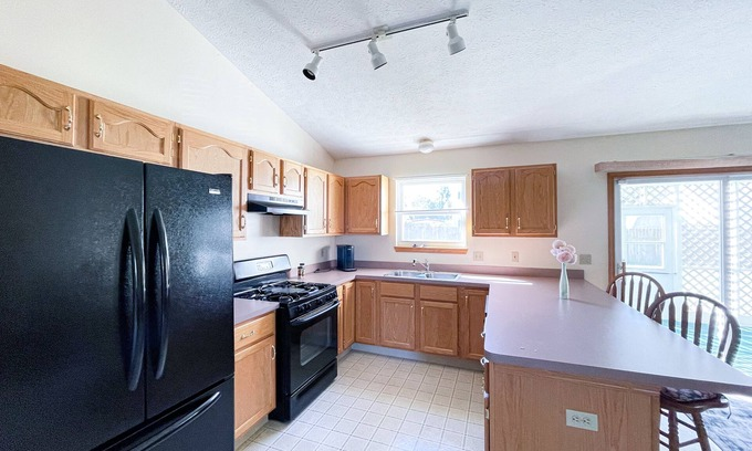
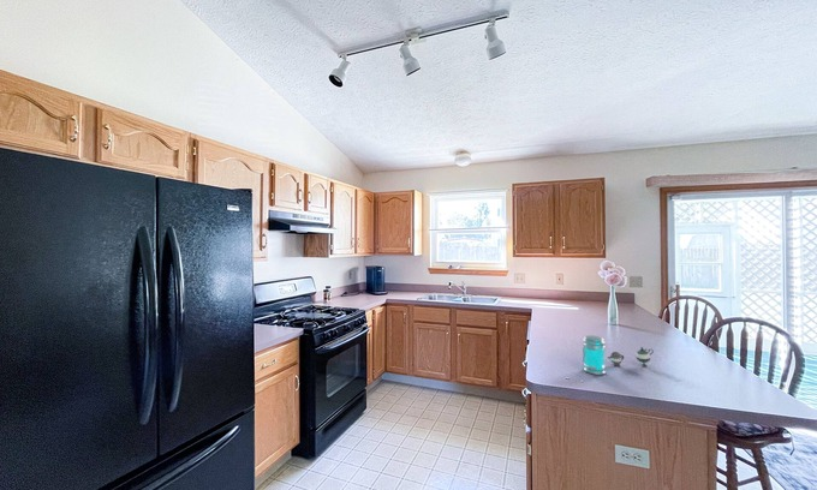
+ jar (594, 353)
+ teapot (636, 355)
